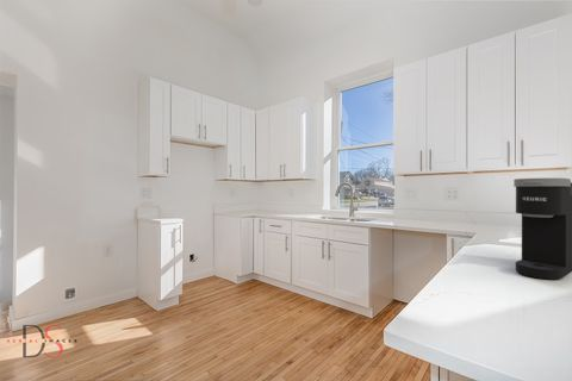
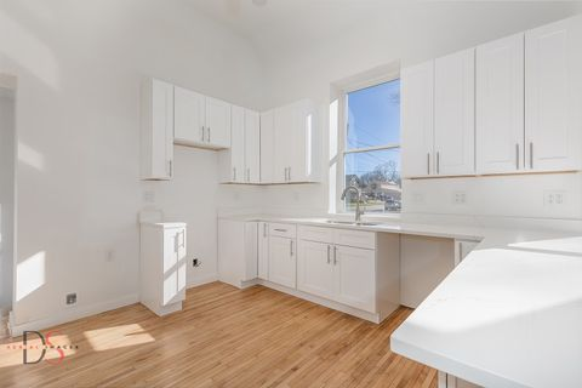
- coffee maker (545, 224)
